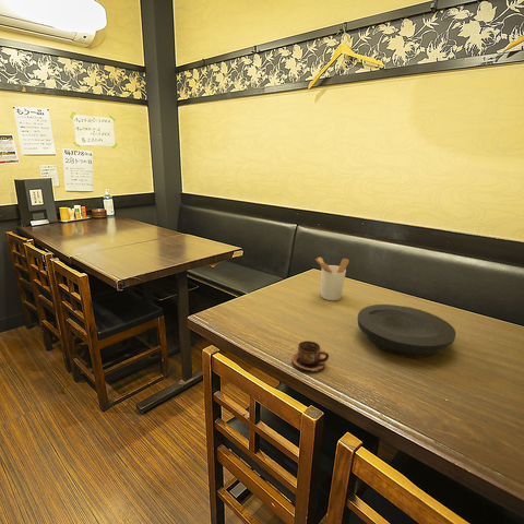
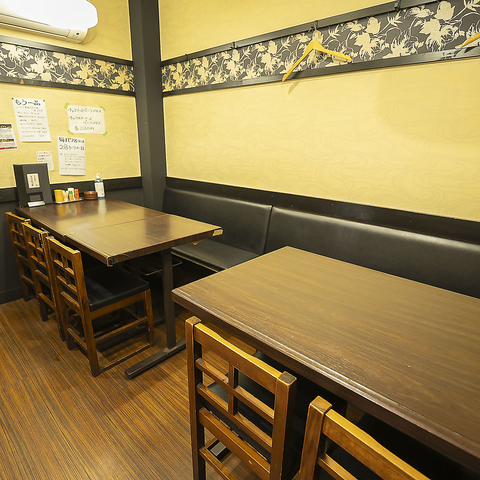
- plate (402, 331)
- utensil holder (329, 277)
- cup (310, 355)
